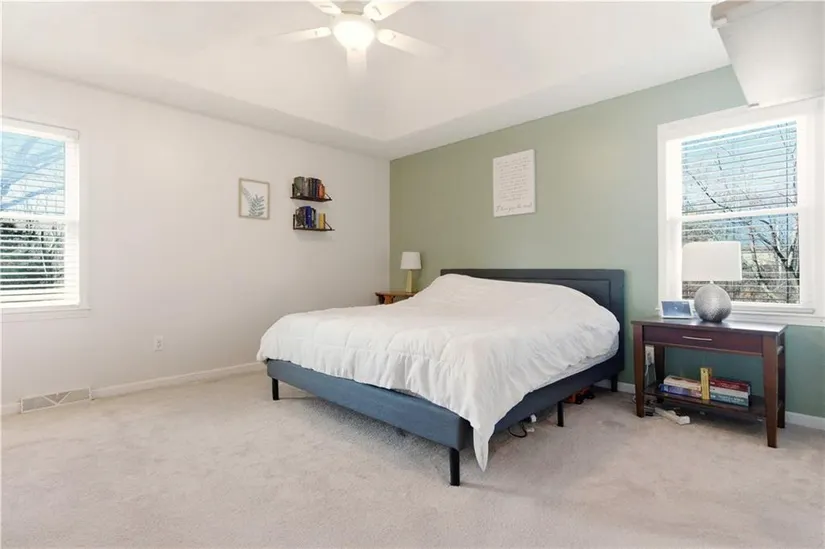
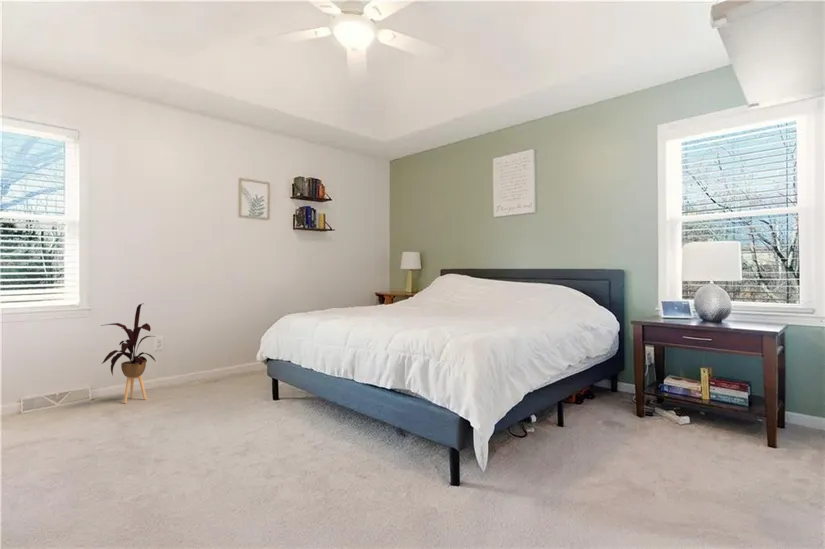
+ house plant (128, 353)
